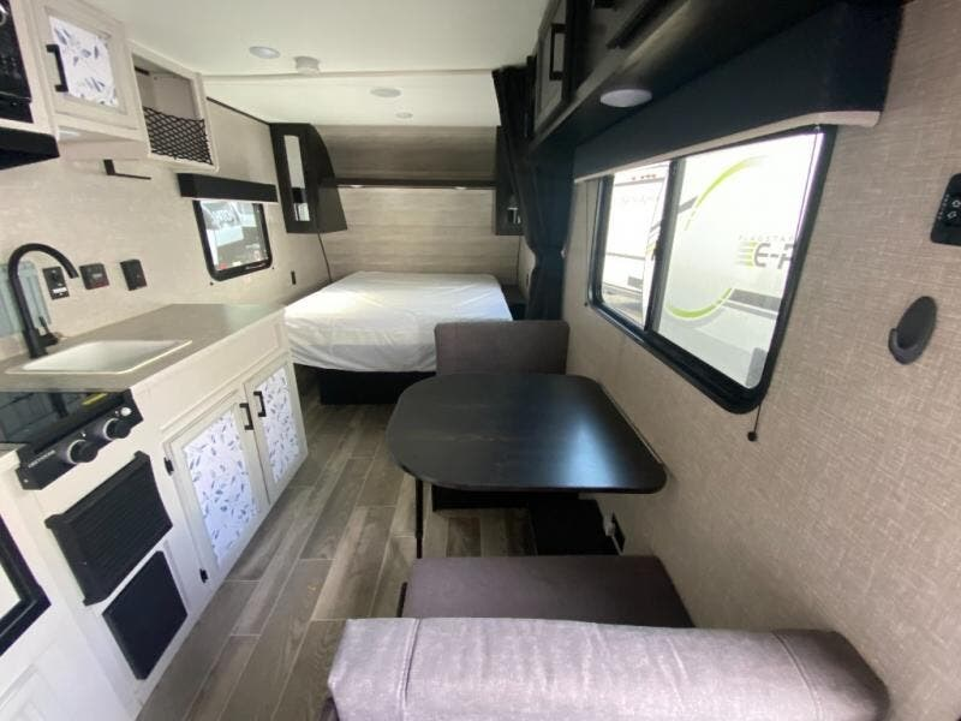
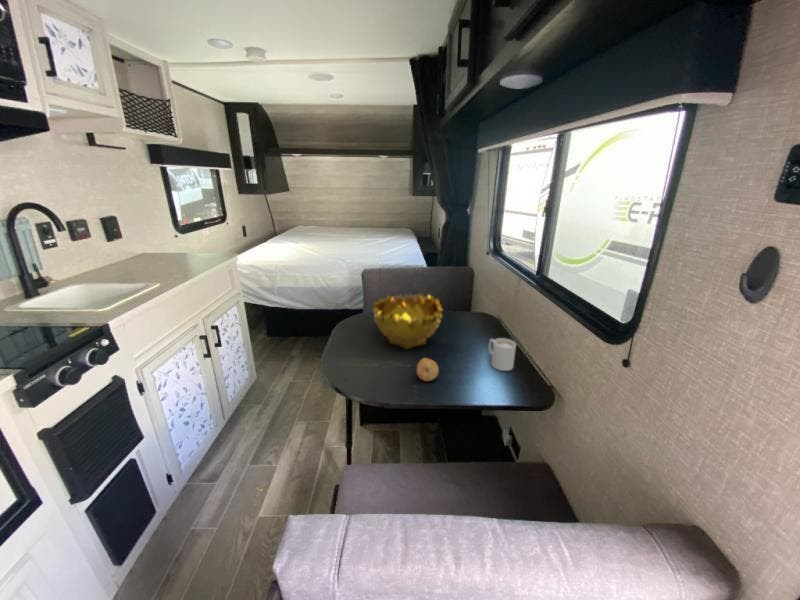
+ fruit (427, 369)
+ mug (499, 352)
+ decorative bowl (407, 322)
